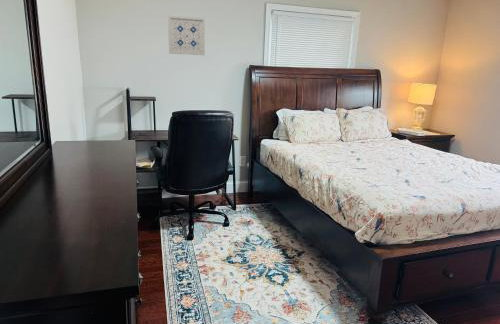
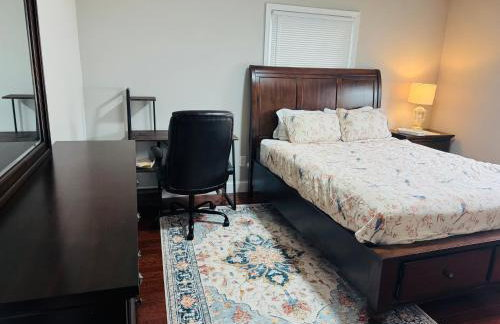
- wall art (186, 35)
